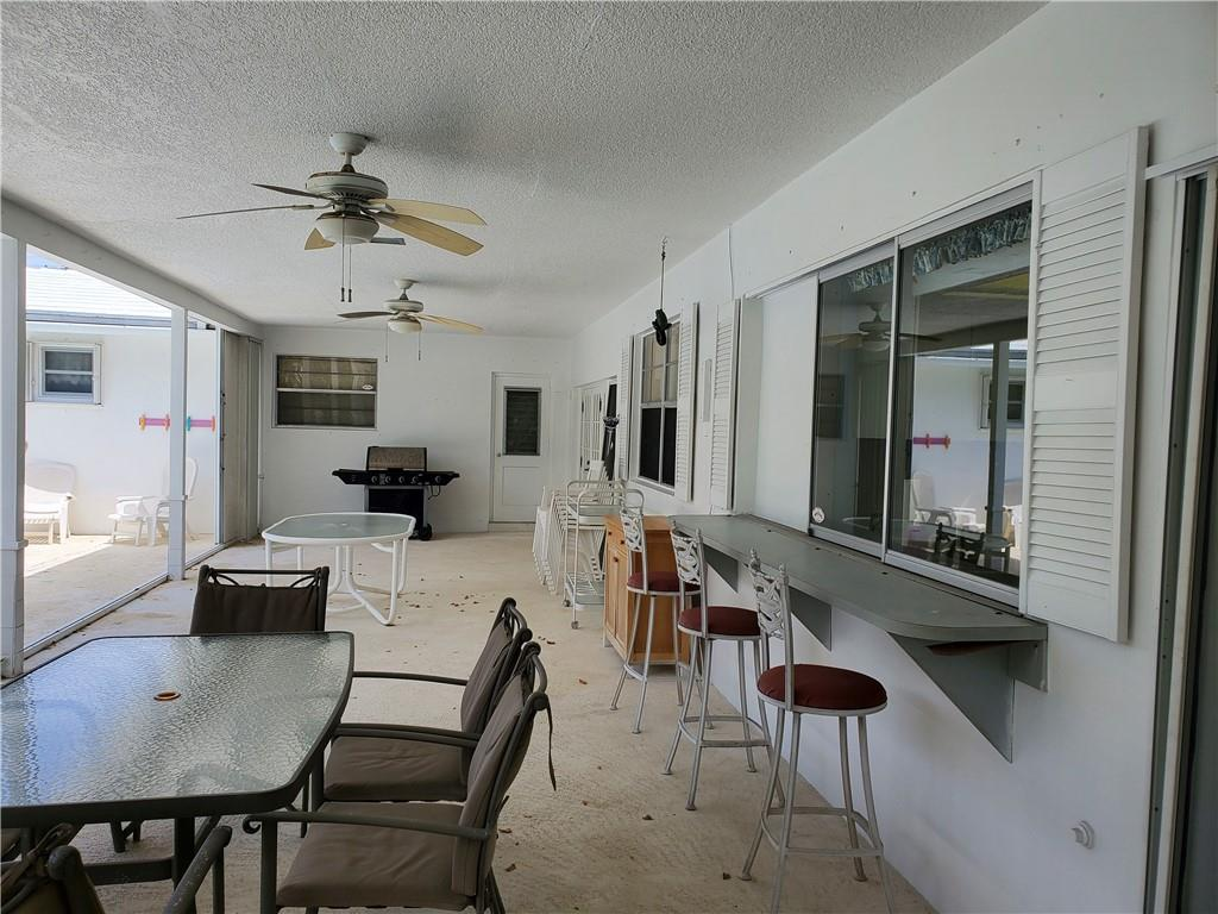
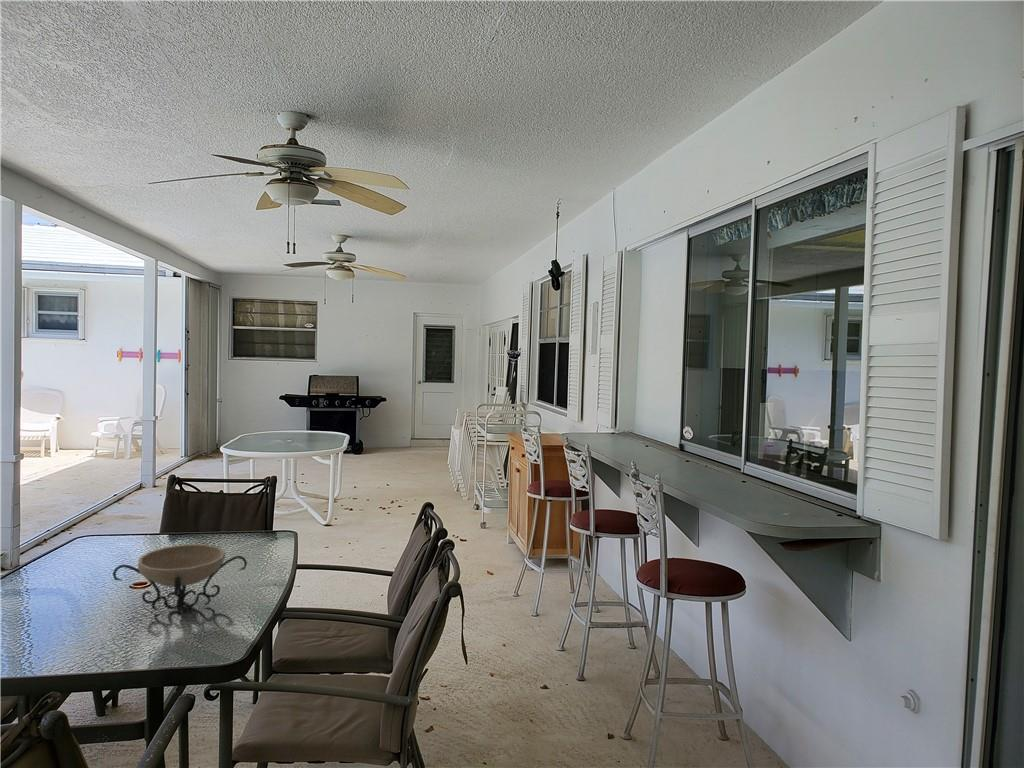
+ decorative bowl (182, 582)
